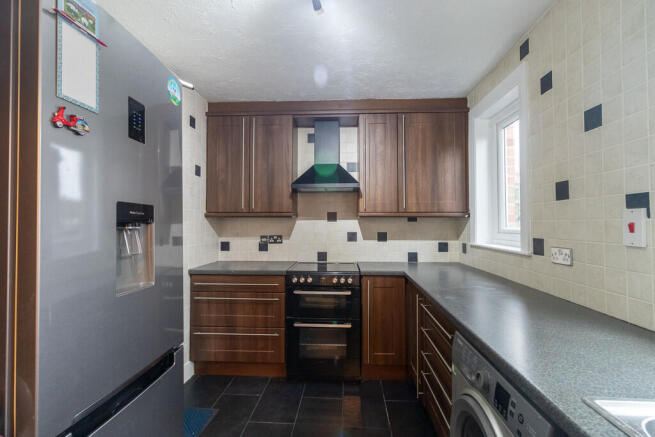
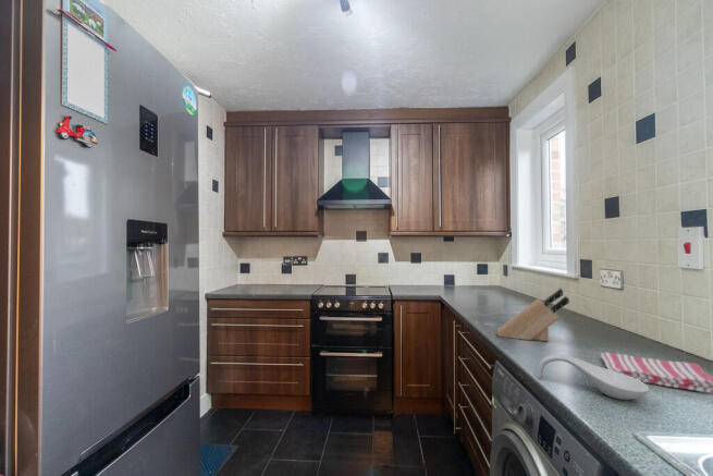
+ dish towel (654, 368)
+ knife block (531, 312)
+ spoon rest (588, 374)
